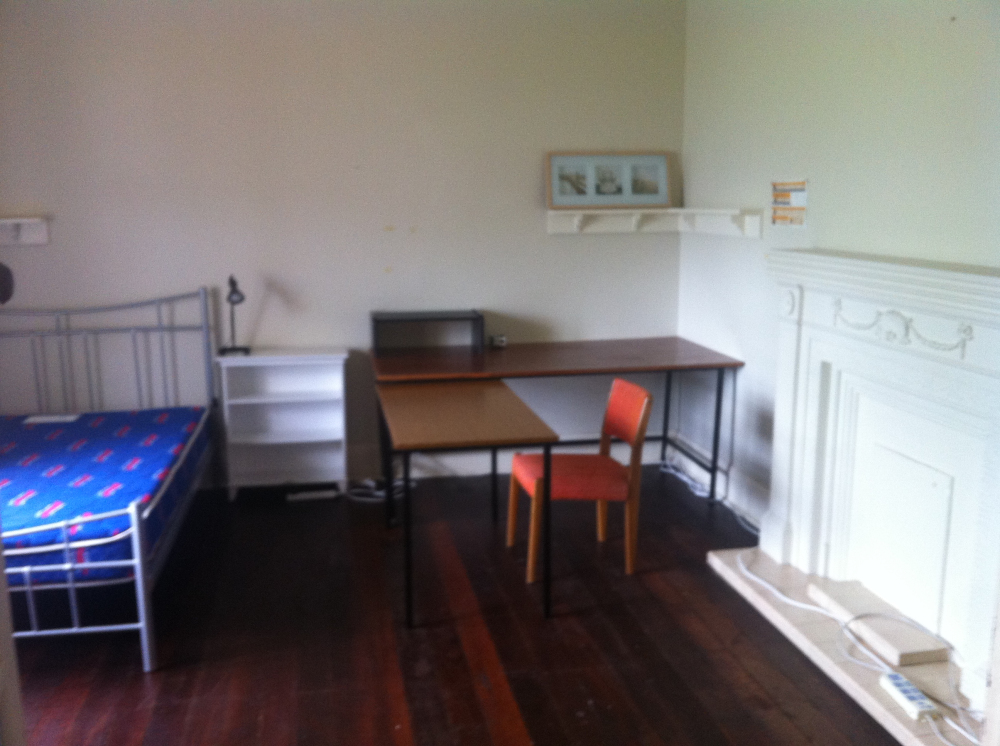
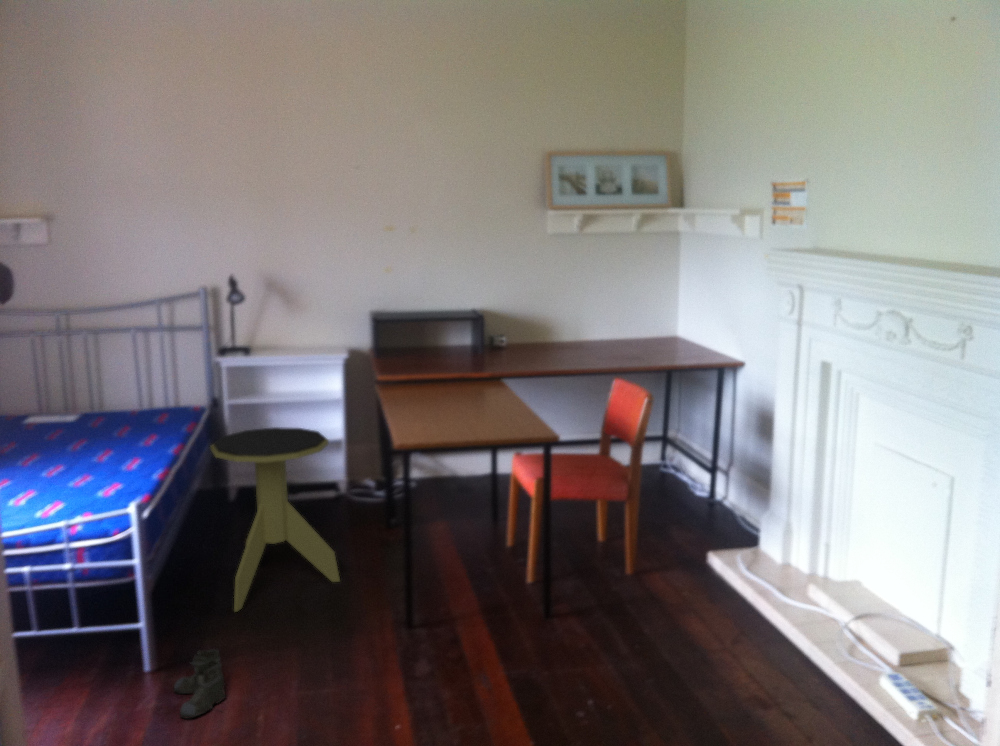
+ side table (276, 513)
+ boots (199, 678)
